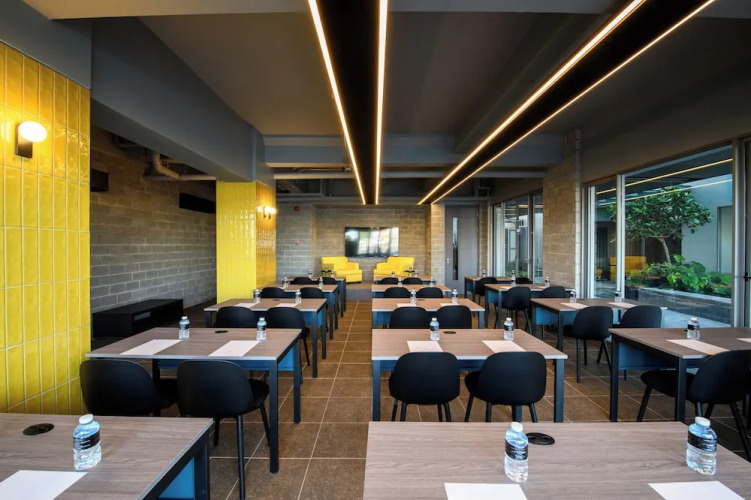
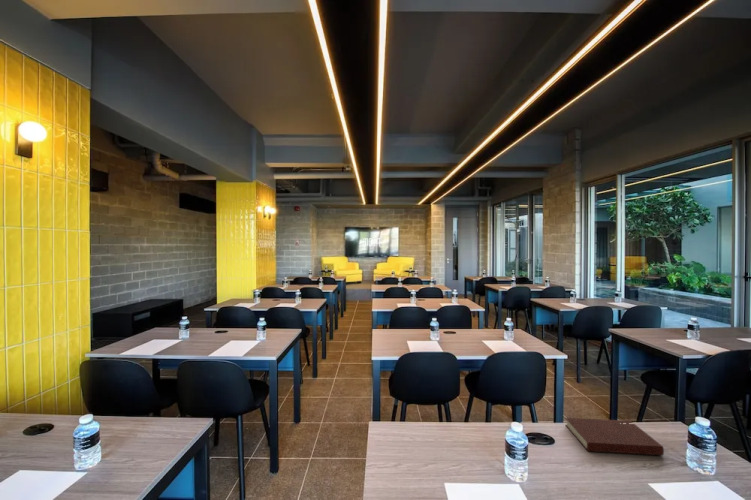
+ notebook (610, 435)
